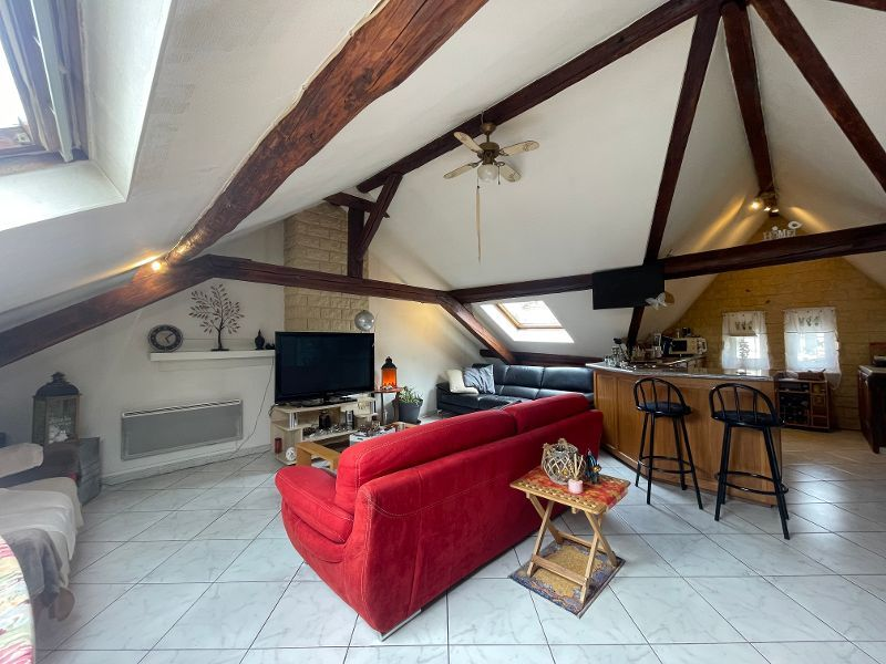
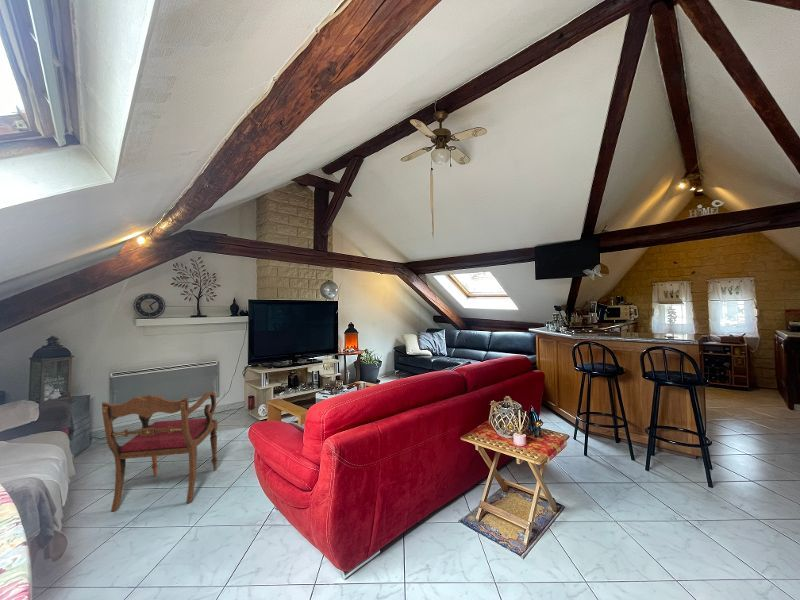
+ armchair (167, 438)
